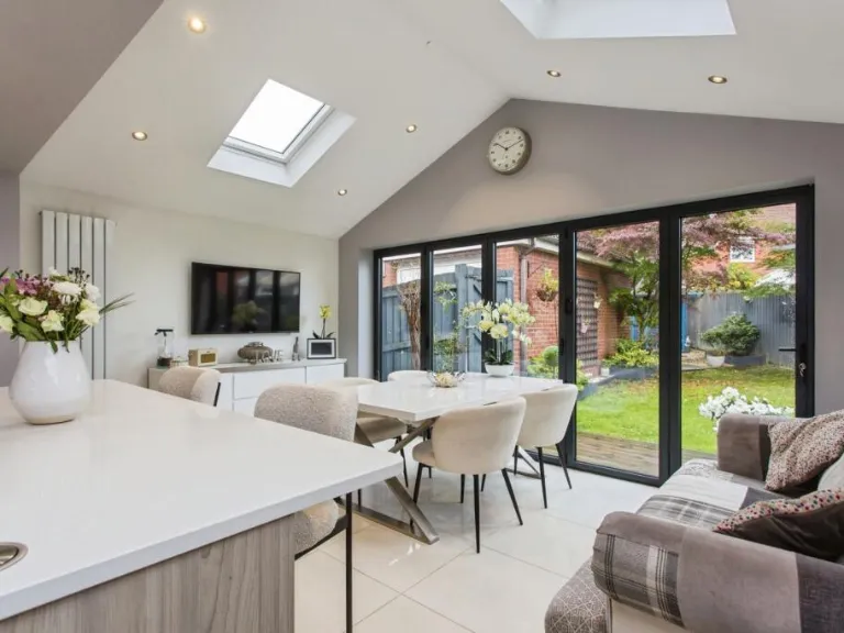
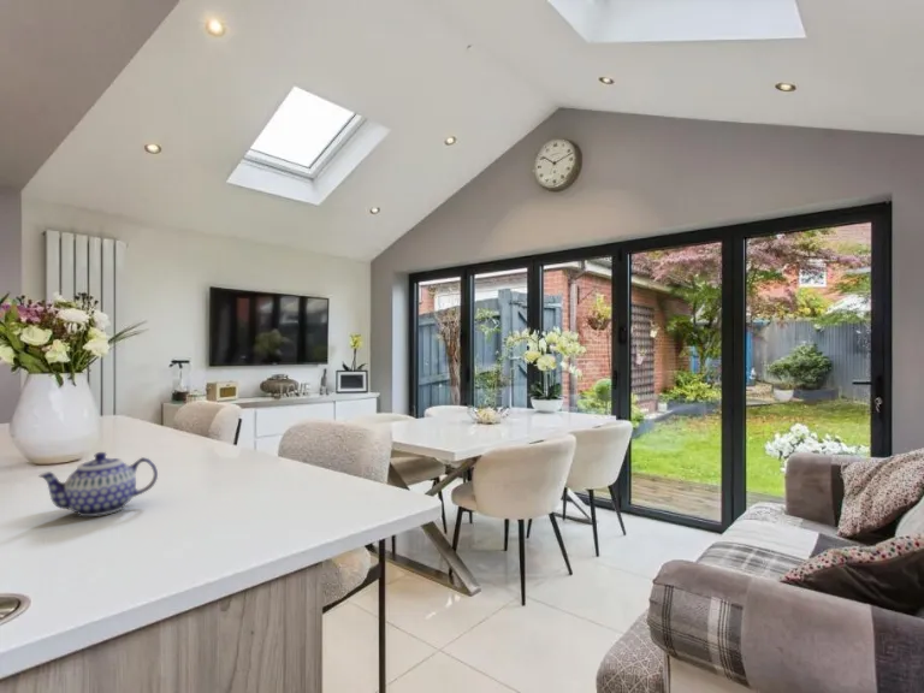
+ teapot (101, 480)
